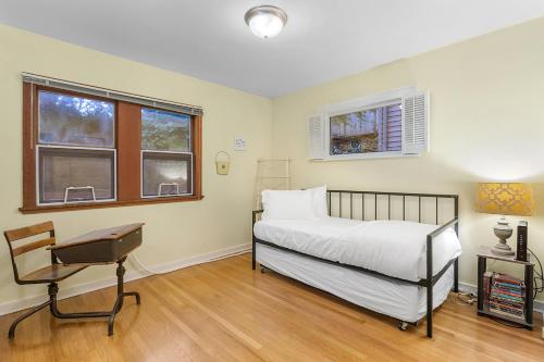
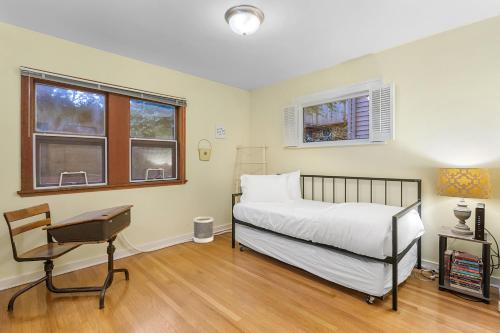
+ wastebasket (203, 229)
